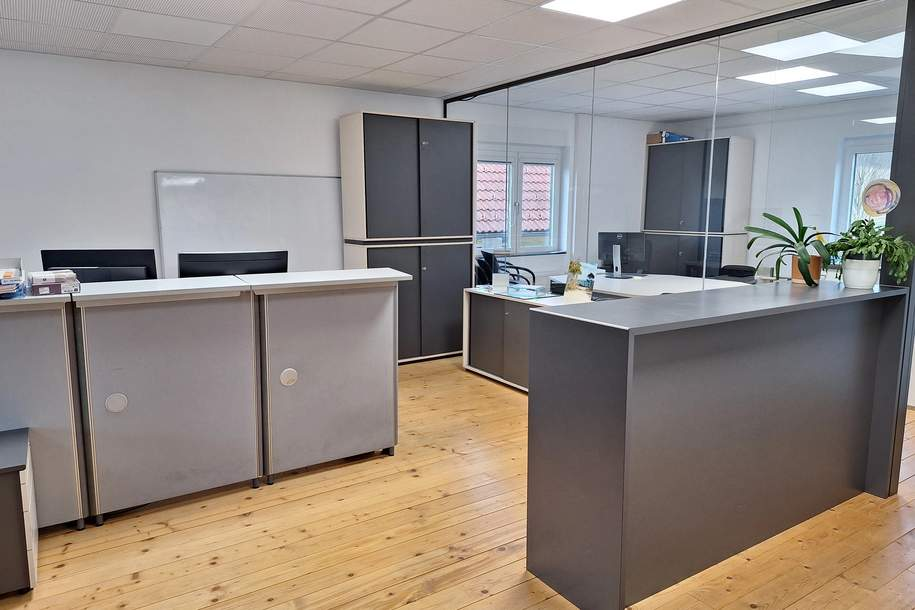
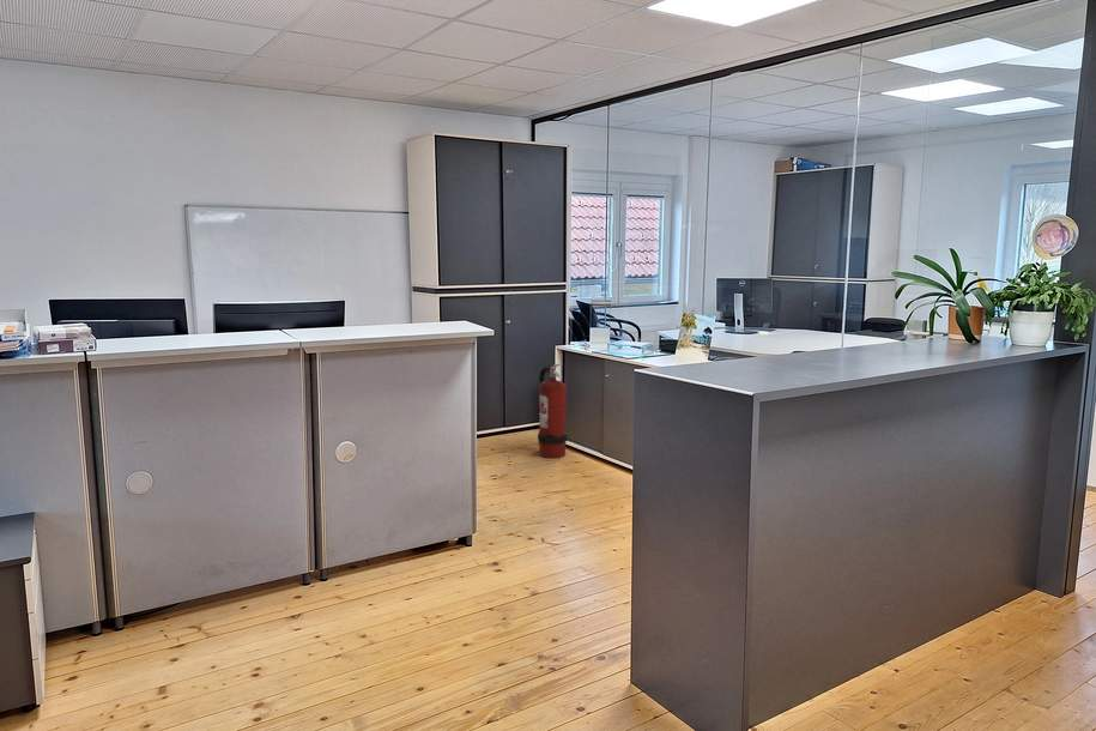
+ fire extinguisher (550, 407)
